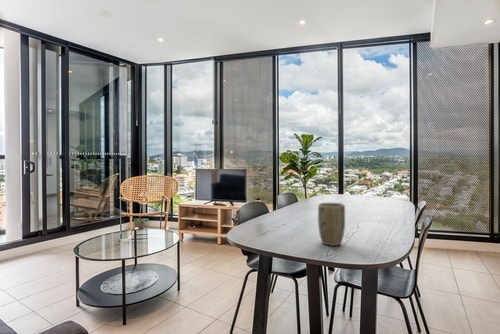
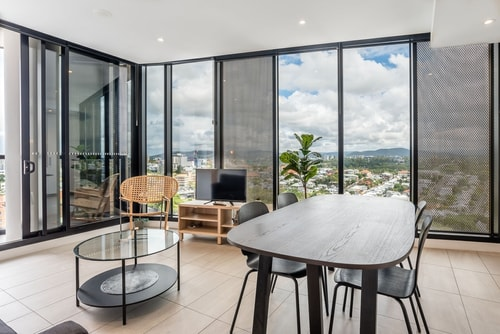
- plant pot (331, 223)
